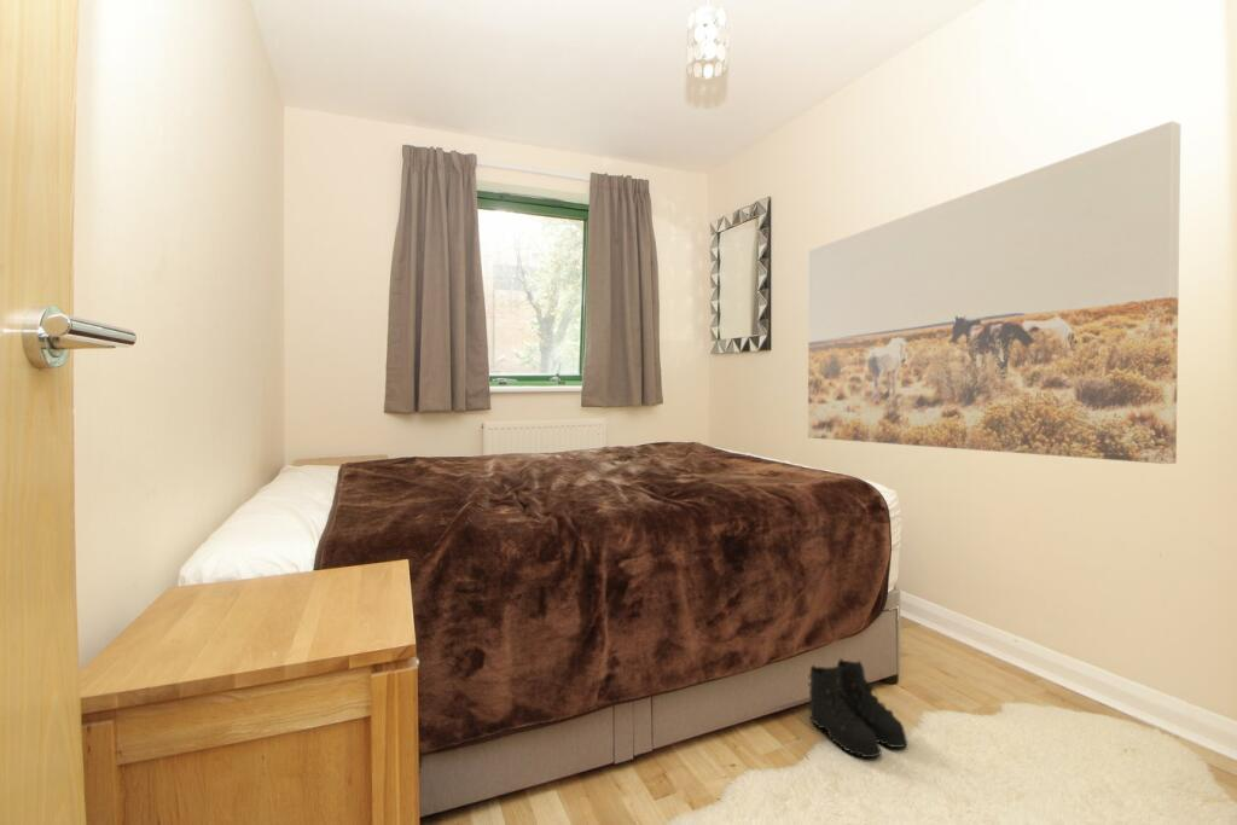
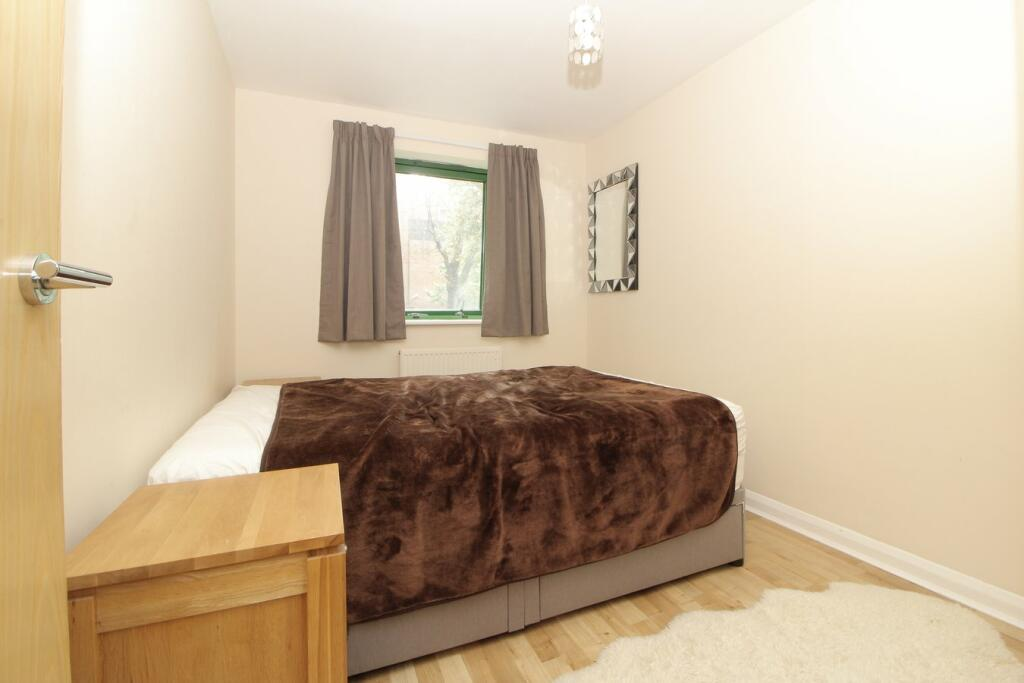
- boots (855, 699)
- wall art (940, 326)
